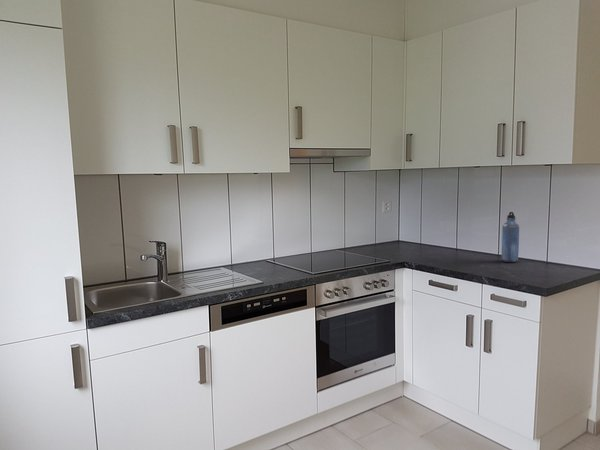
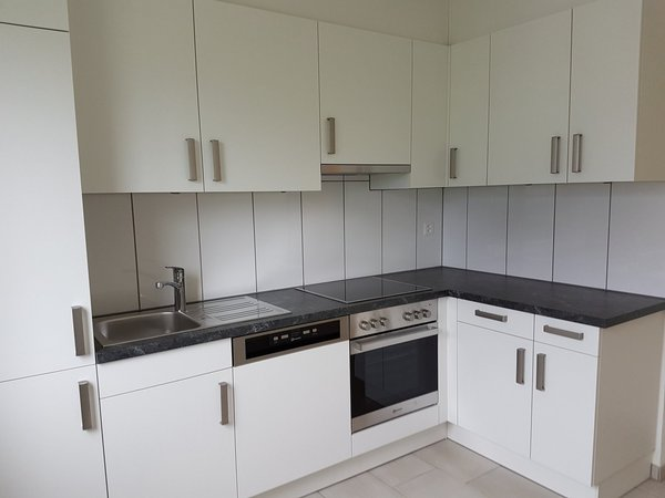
- water bottle (510, 236)
